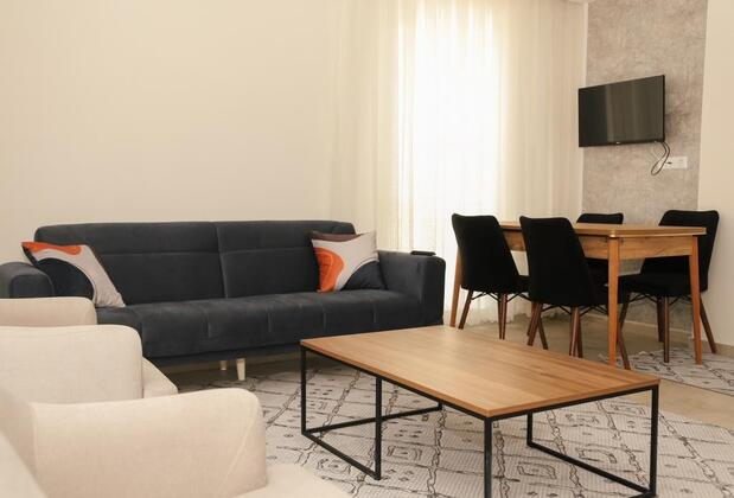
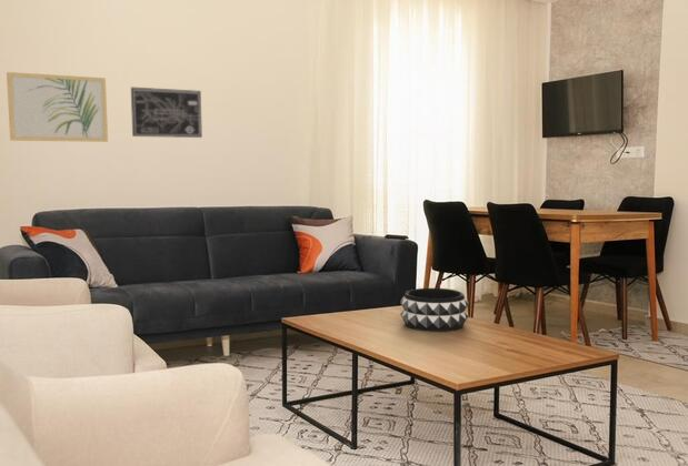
+ wall art (167, 112)
+ wall art (59, 108)
+ decorative bowl (433, 308)
